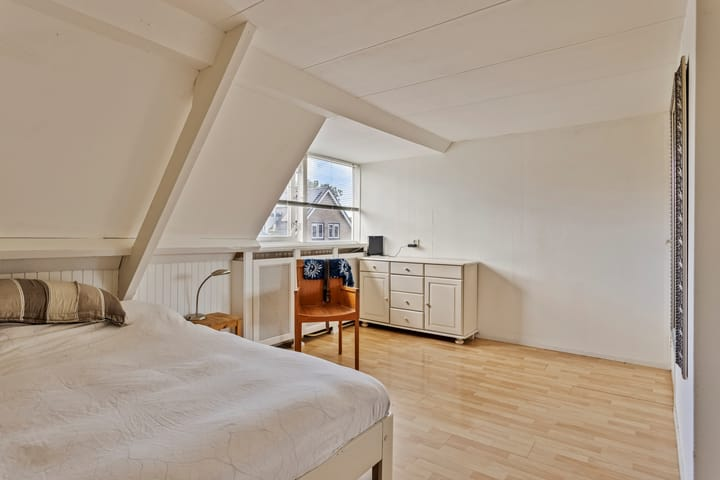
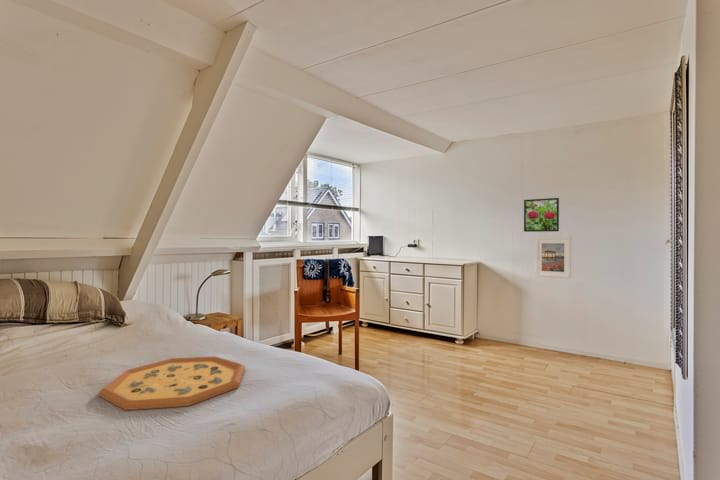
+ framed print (540, 215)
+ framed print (552, 257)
+ decorative tray (178, 378)
